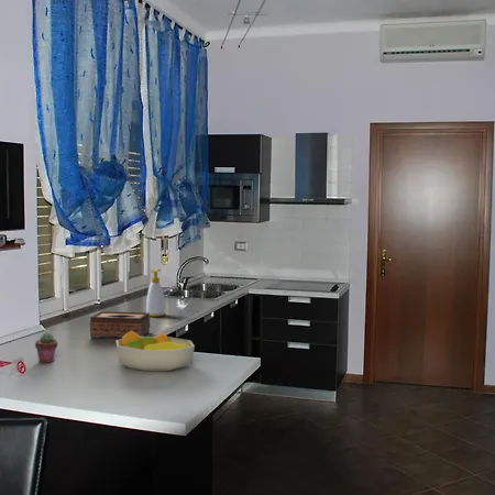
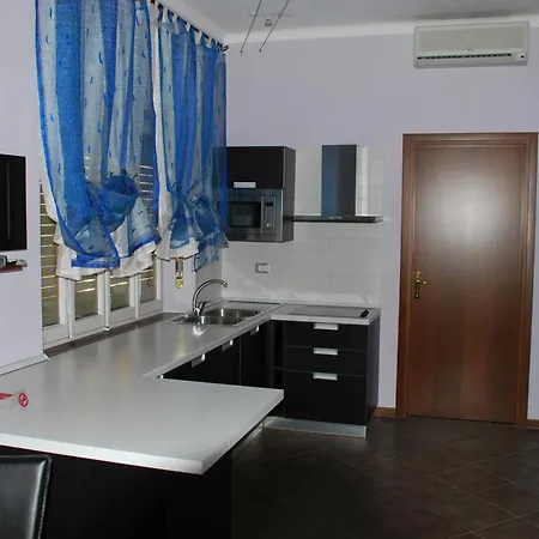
- fruit bowl (154, 349)
- tissue box (120, 324)
- potted succulent (46, 346)
- soap bottle (155, 292)
